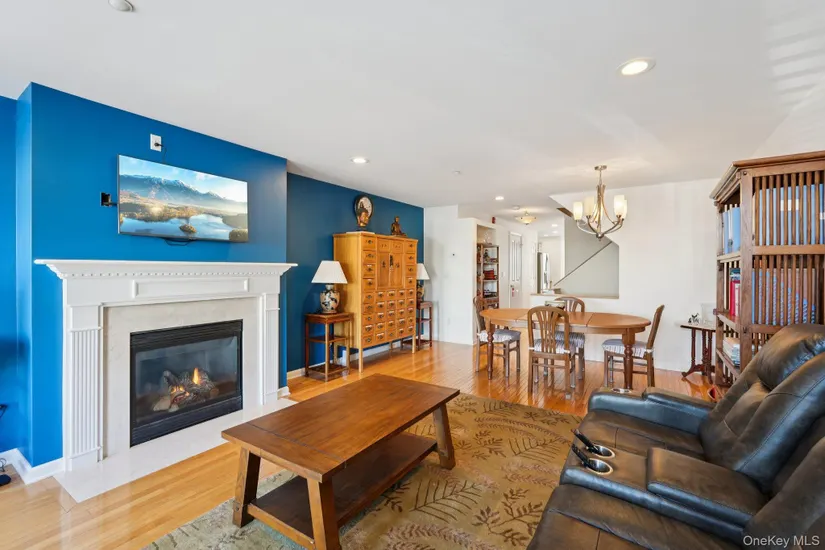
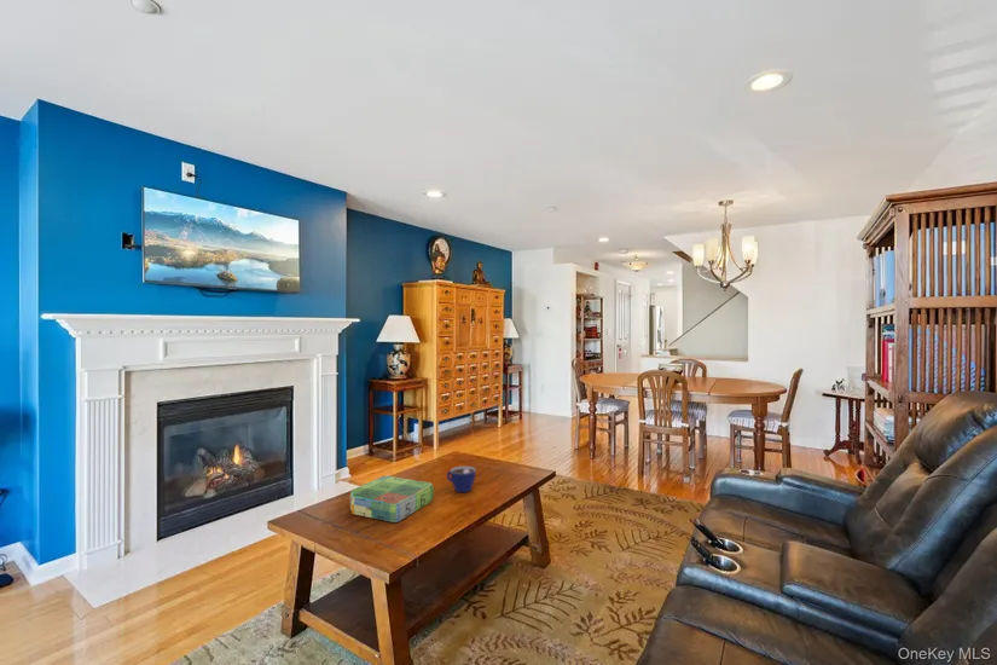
+ board game (389, 496)
+ cup (459, 479)
